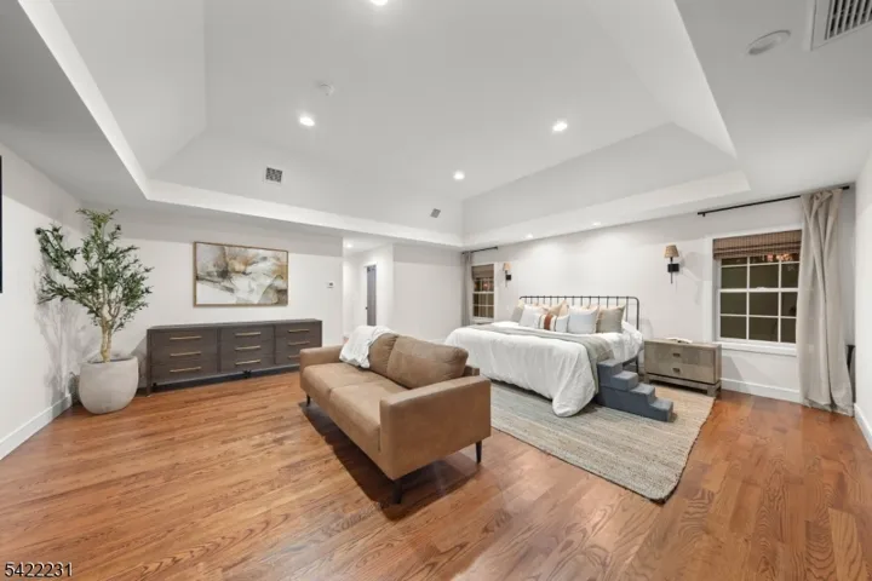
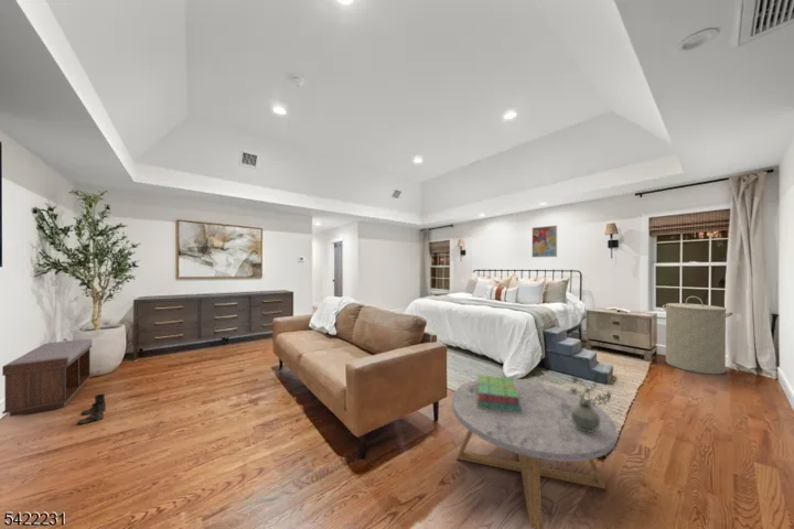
+ boots (92, 408)
+ laundry hamper (694, 331)
+ coffee table (525, 438)
+ bench (54, 373)
+ potted plant (590, 401)
+ stack of books (496, 390)
+ wall art (544, 241)
